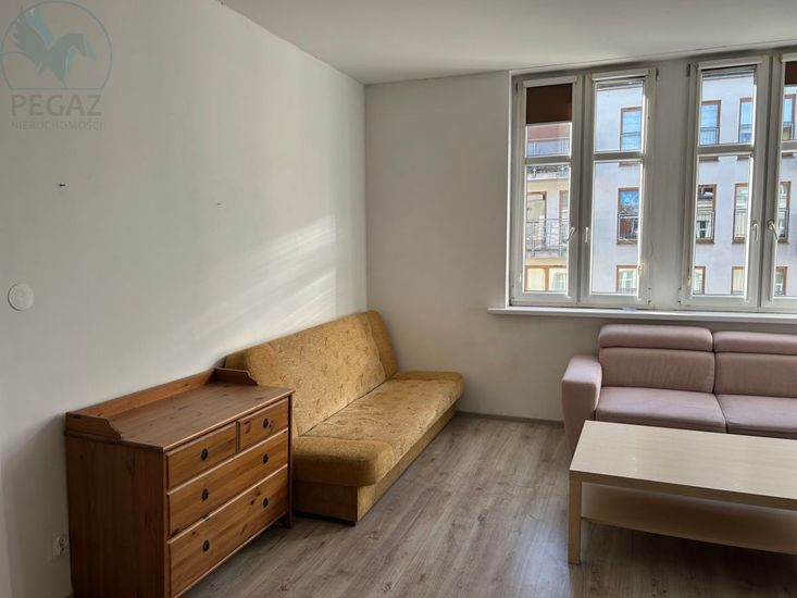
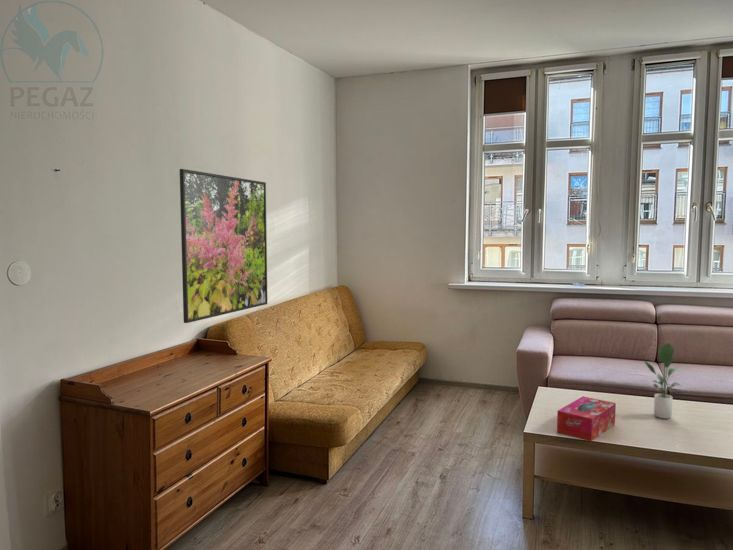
+ tissue box (586, 417)
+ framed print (229, 245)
+ potted plant (662, 381)
